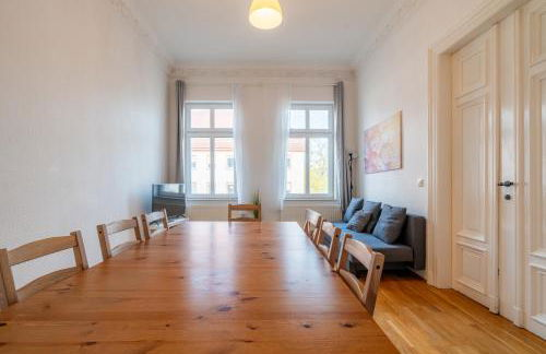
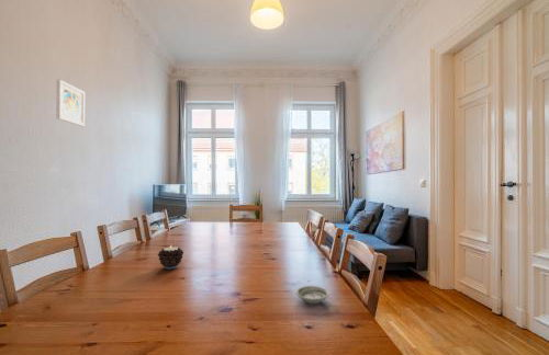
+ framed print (71, 104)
+ saucer (312, 296)
+ candle (170, 255)
